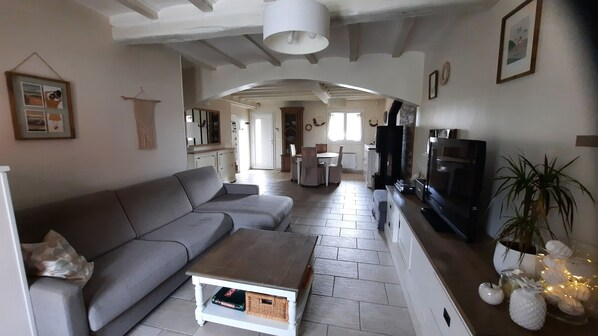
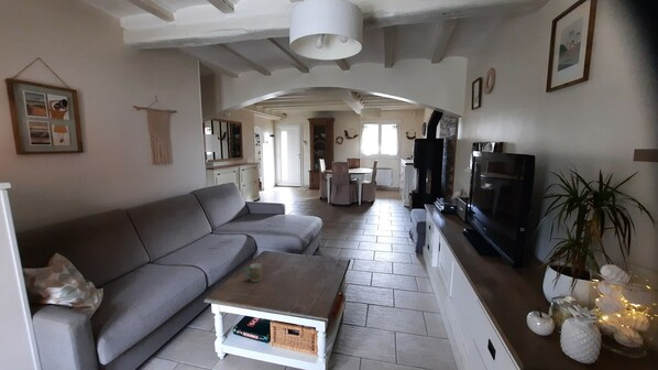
+ mug (253, 272)
